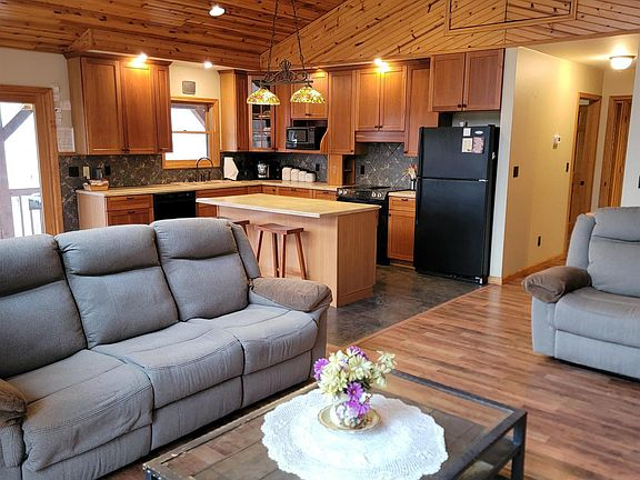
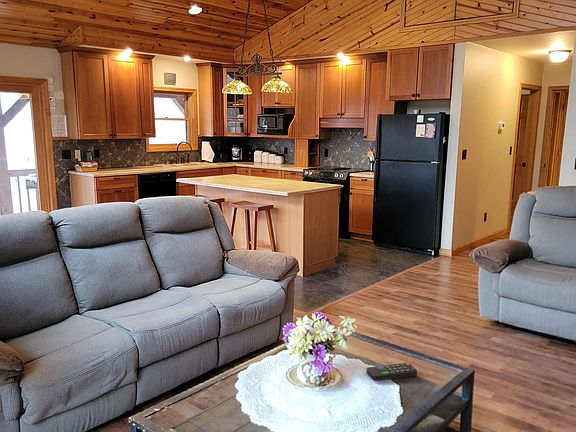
+ remote control (391, 371)
